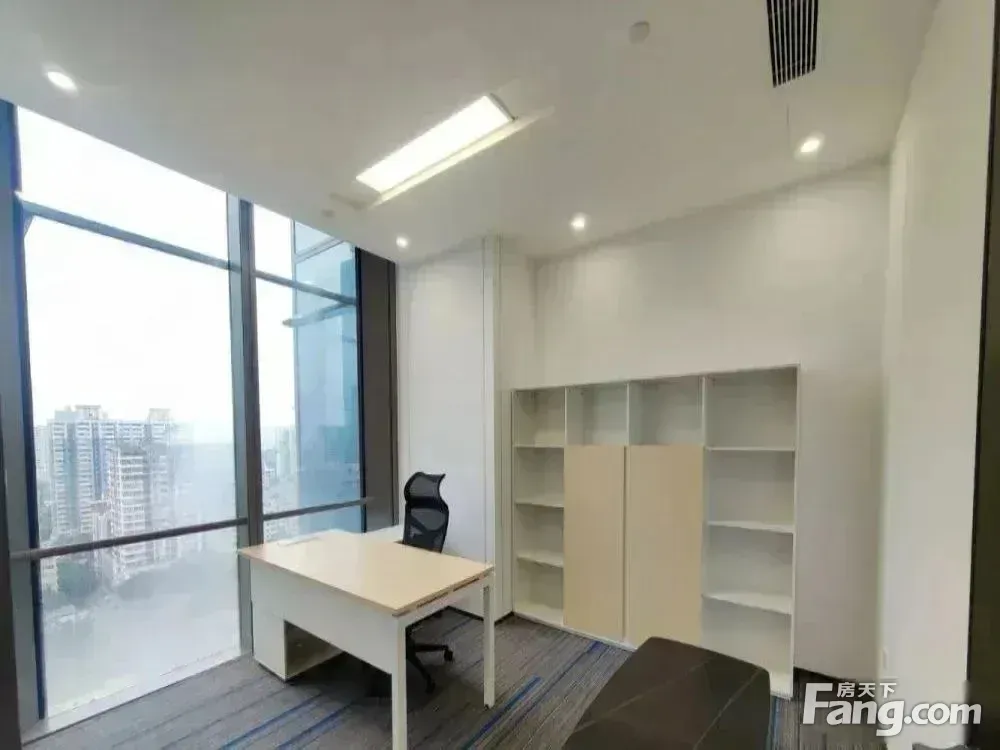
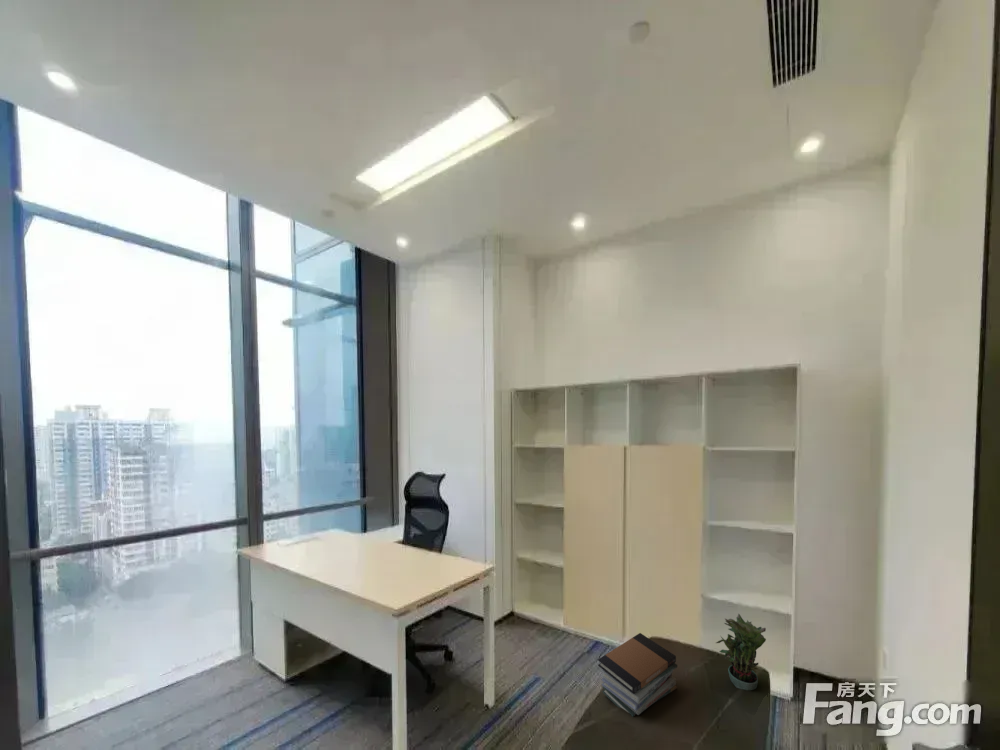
+ book stack (637, 675)
+ potted plant (738, 647)
